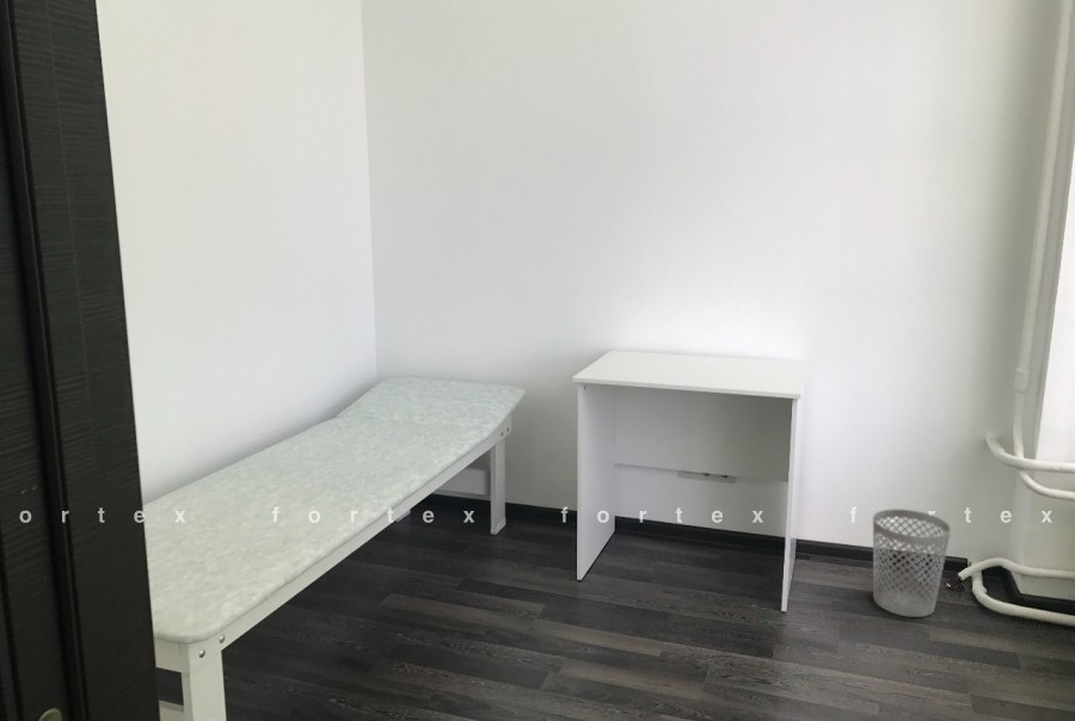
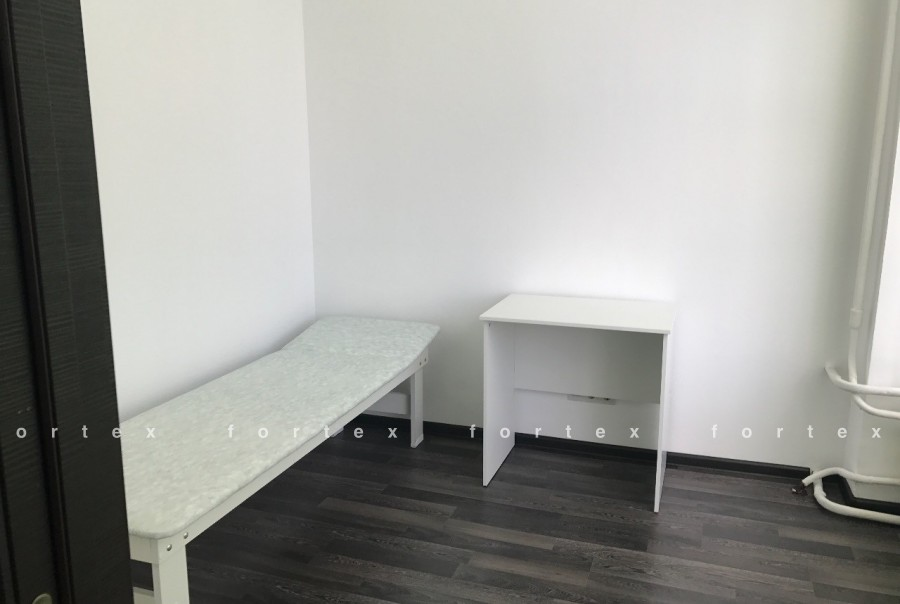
- wastebasket (907, 563)
